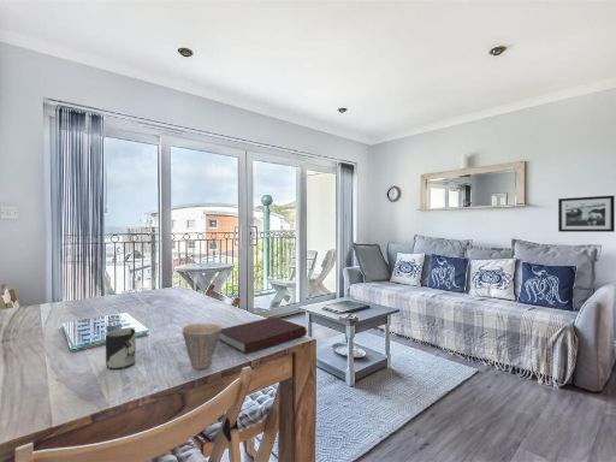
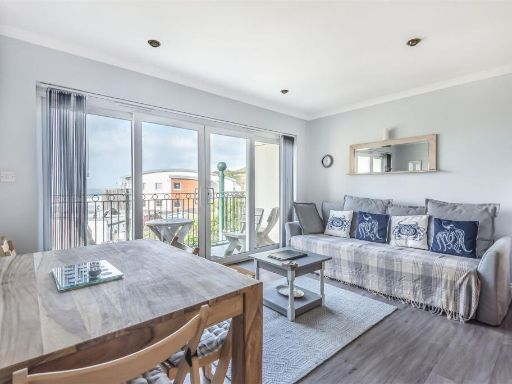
- notebook (261, 332)
- cup (202, 345)
- picture frame (585, 214)
- cup (123, 349)
